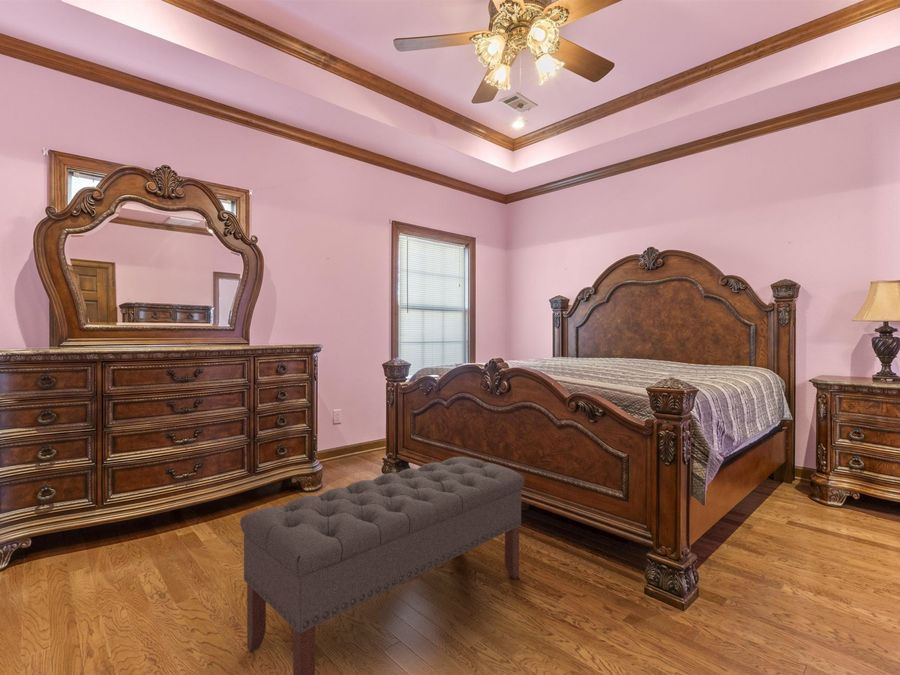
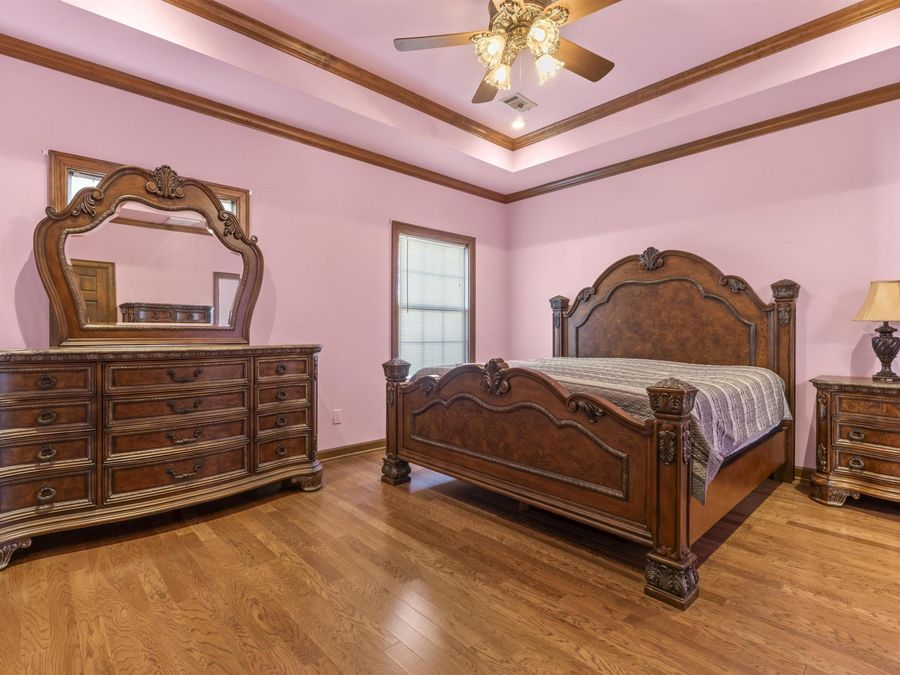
- bench (400, 547)
